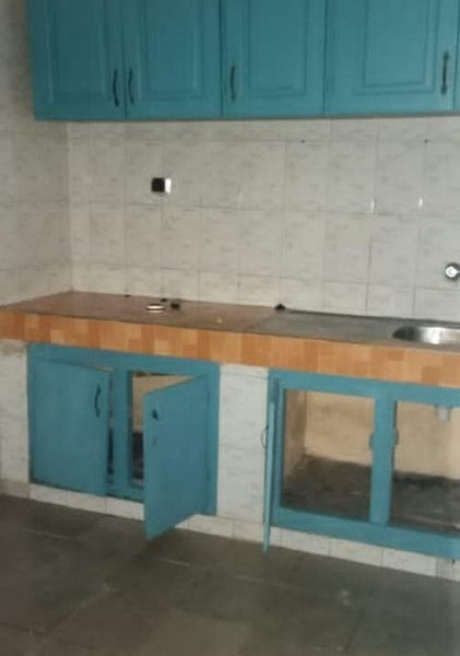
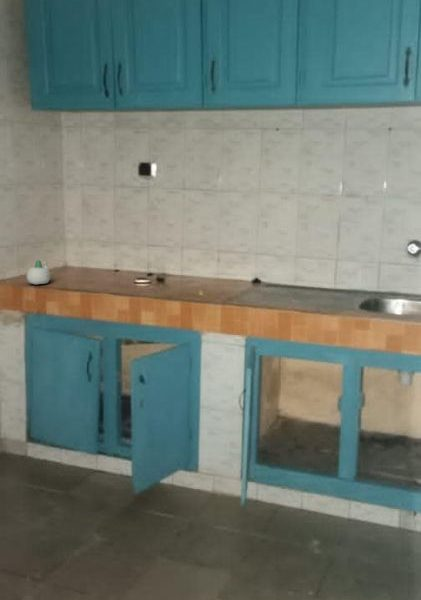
+ succulent planter (39, 272)
